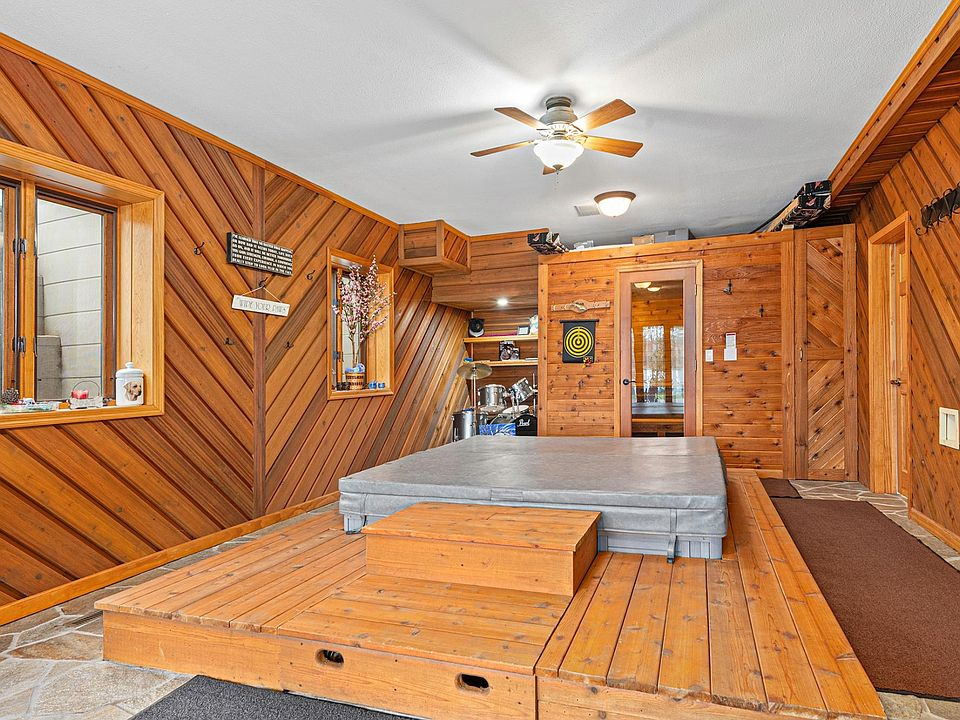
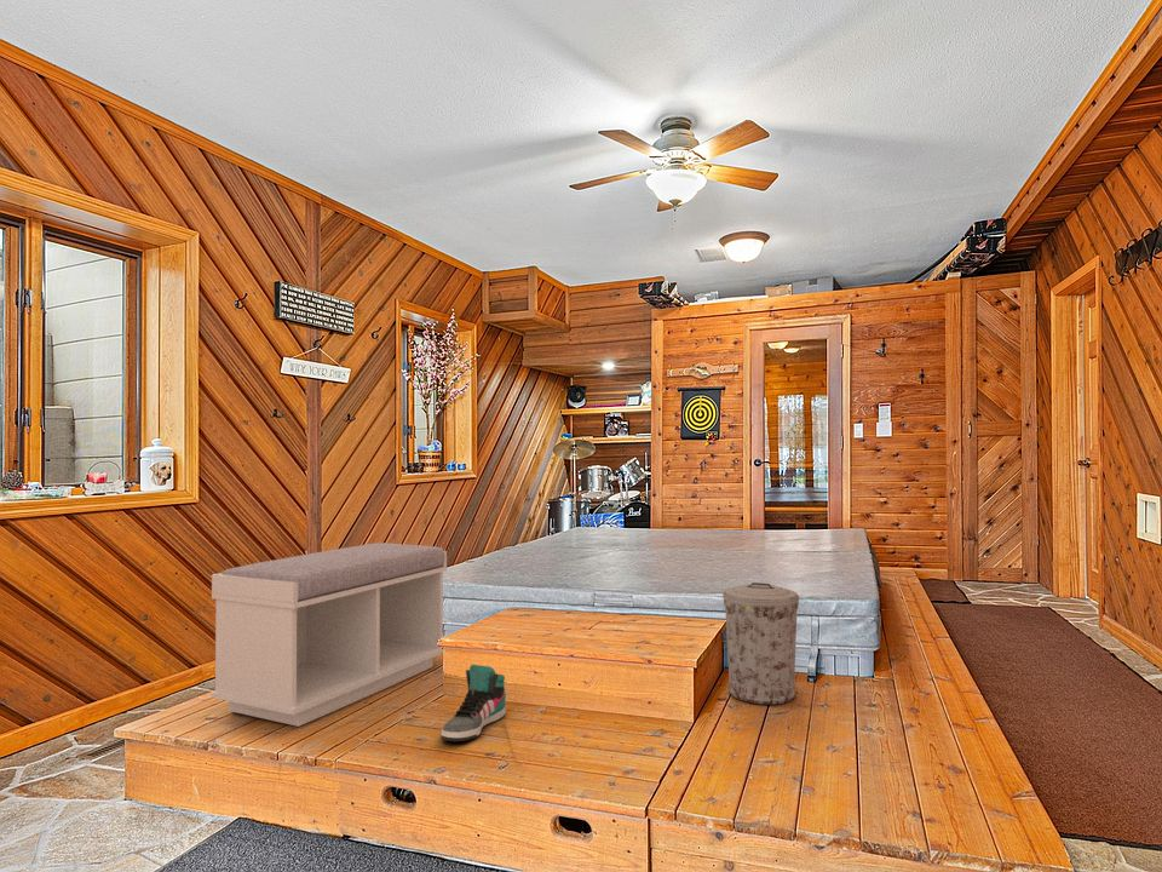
+ trash can (760, 638)
+ sneaker (476, 696)
+ bench (341, 620)
